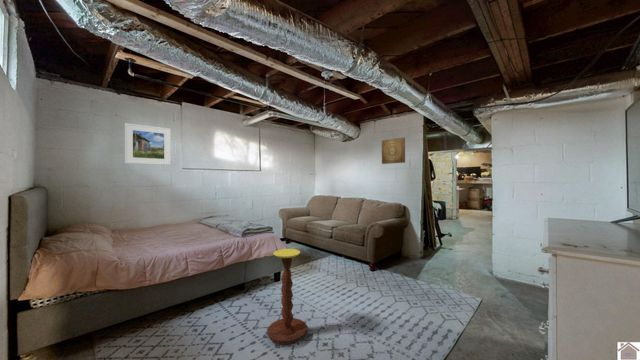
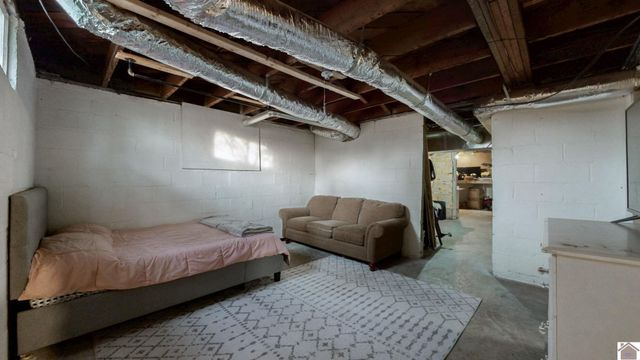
- side table (287, 293)
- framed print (149, 145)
- wall art (393, 151)
